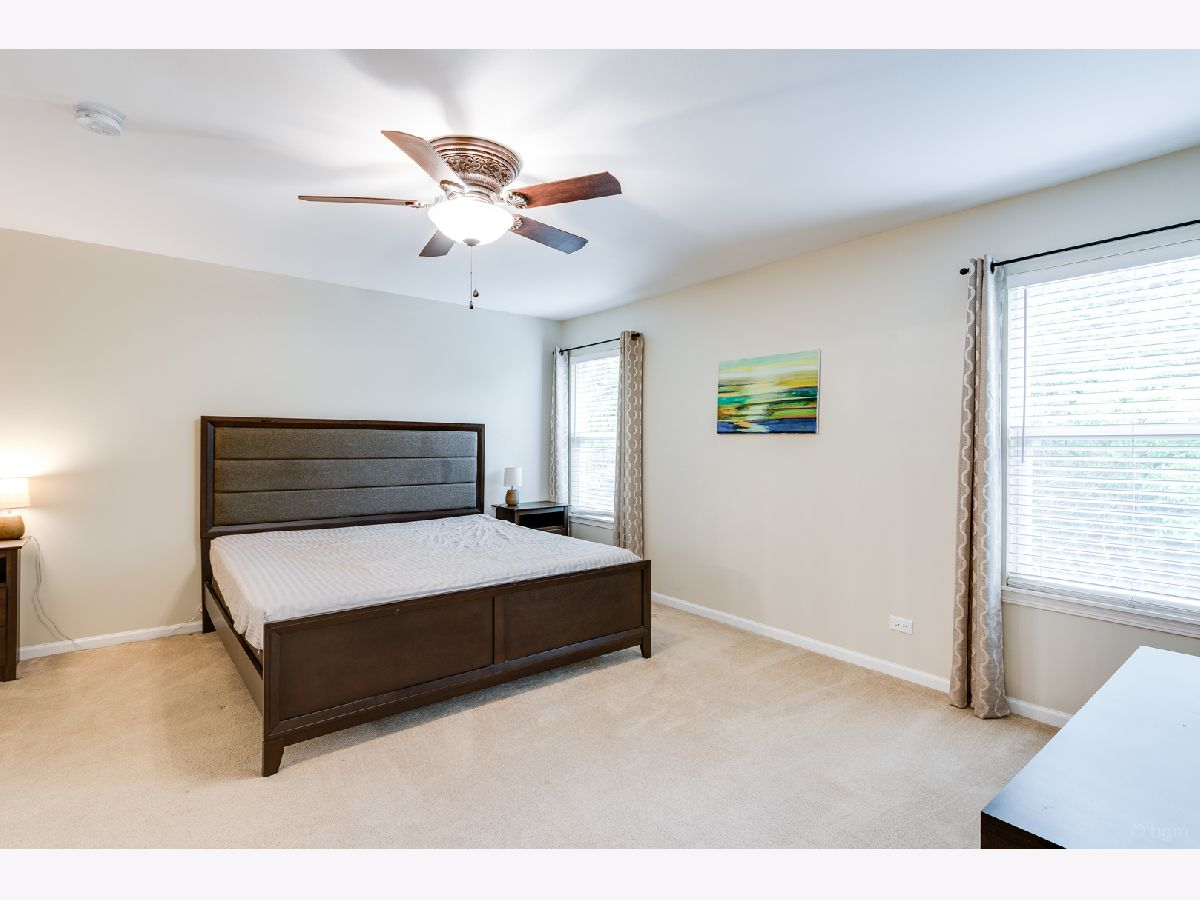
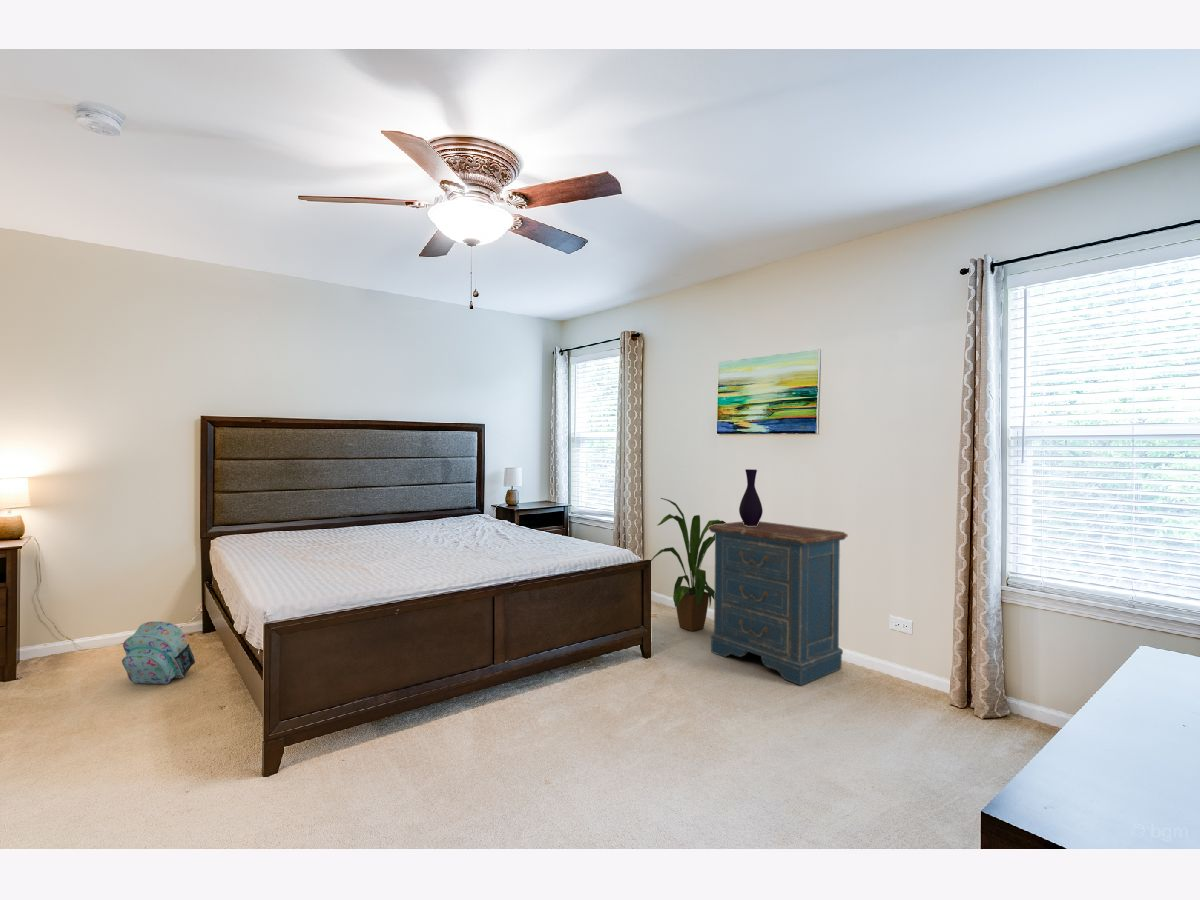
+ house plant (699, 565)
+ dresser (774, 594)
+ vase (750, 496)
+ backpack (158, 650)
